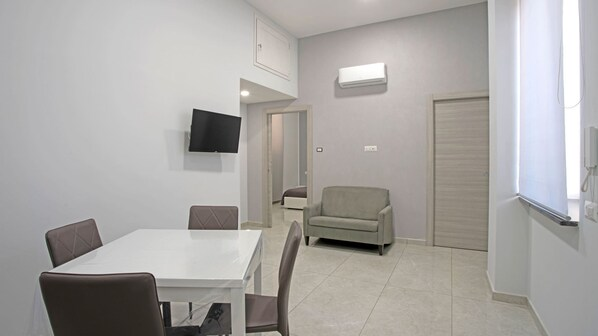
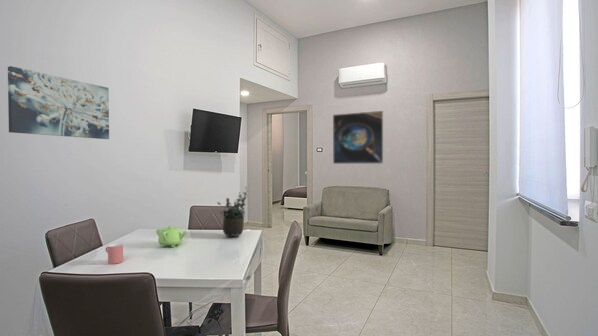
+ teapot (172, 235)
+ wall art (64, 107)
+ cup (113, 253)
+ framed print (357, 138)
+ potted plant (236, 211)
